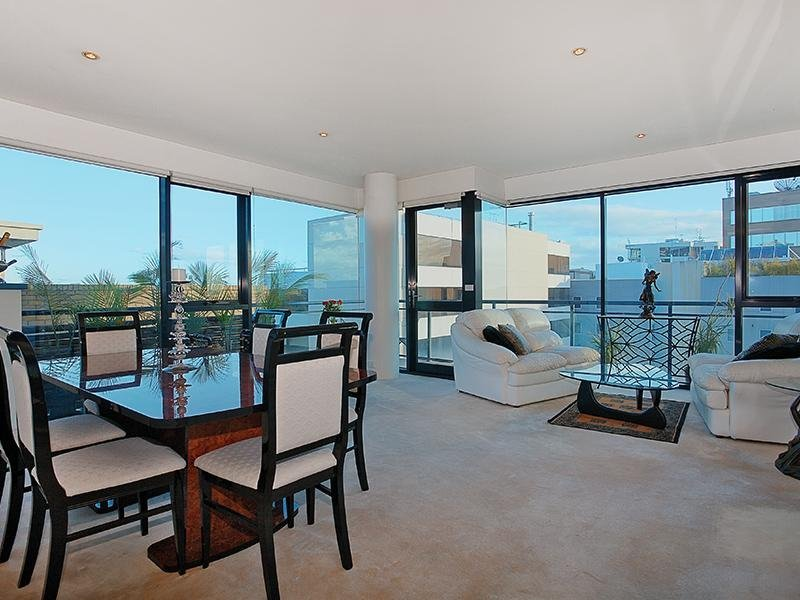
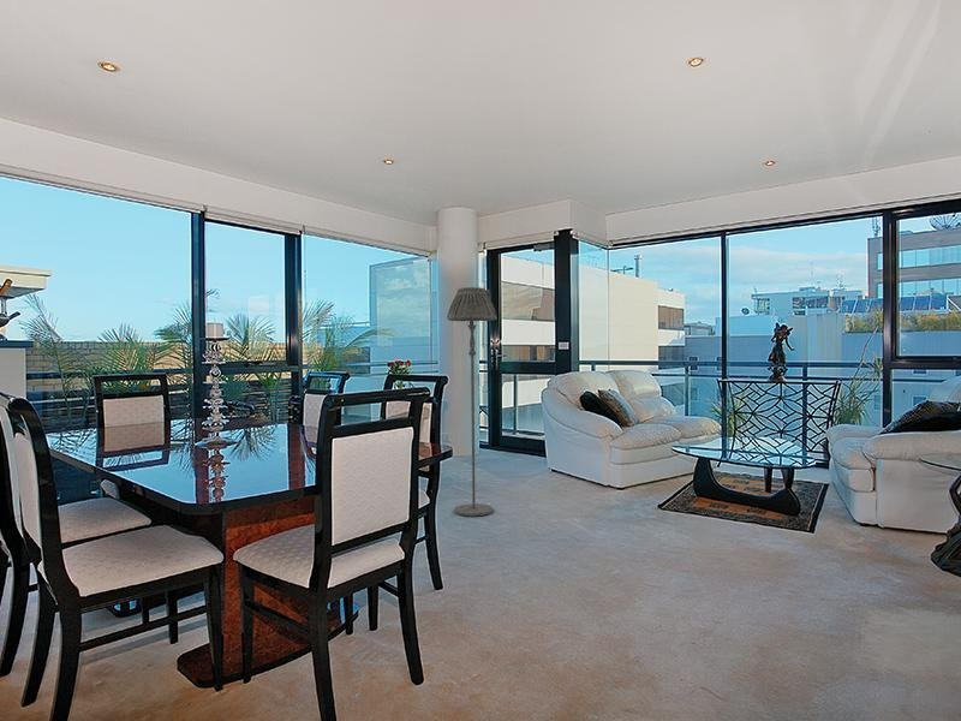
+ floor lamp (472, 399)
